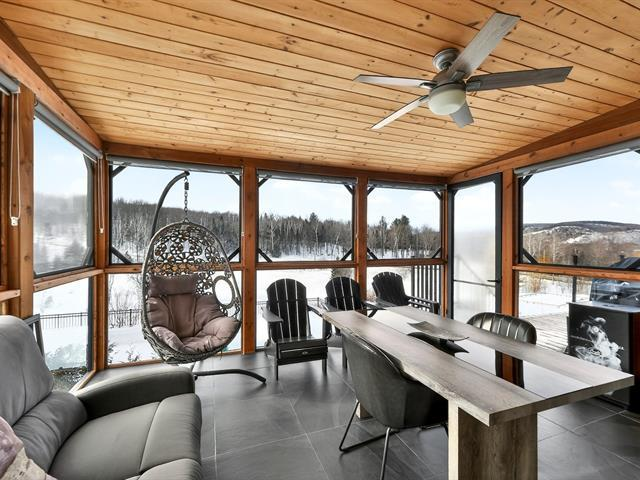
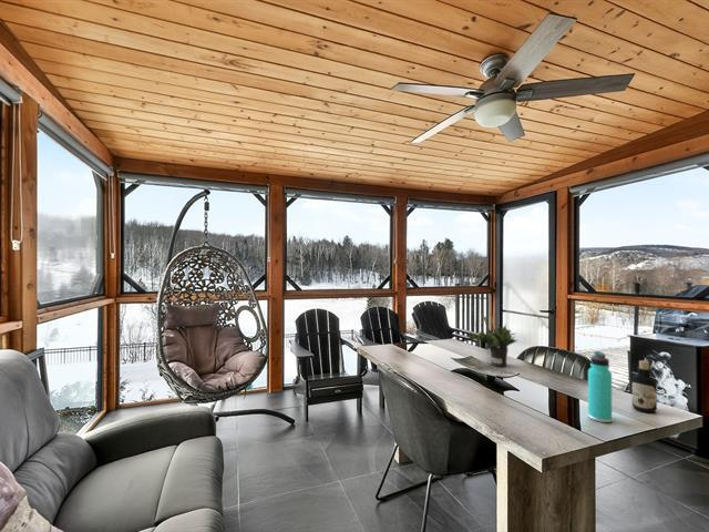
+ bottle (644, 385)
+ thermos bottle (599, 386)
+ potted plant (490, 339)
